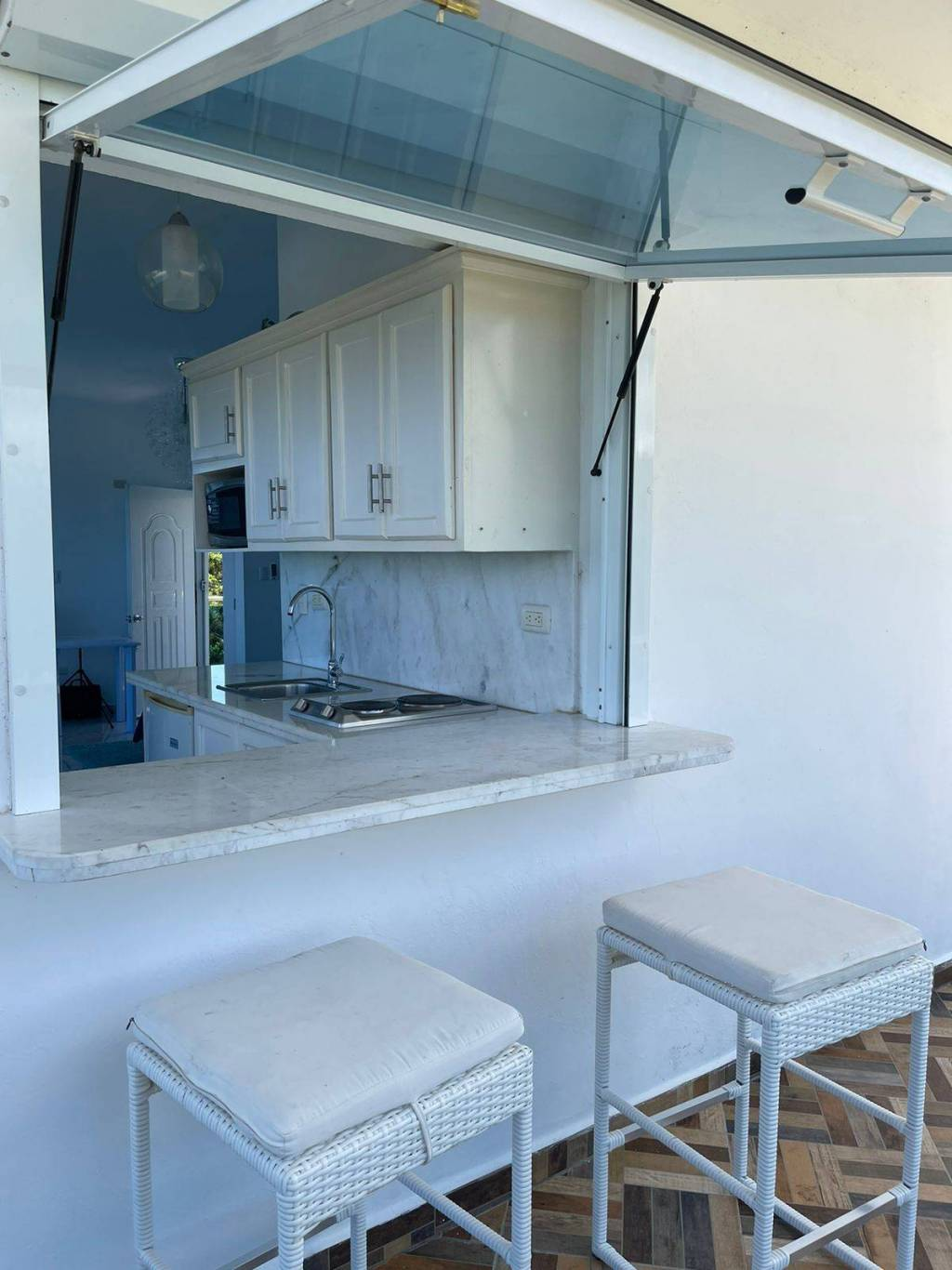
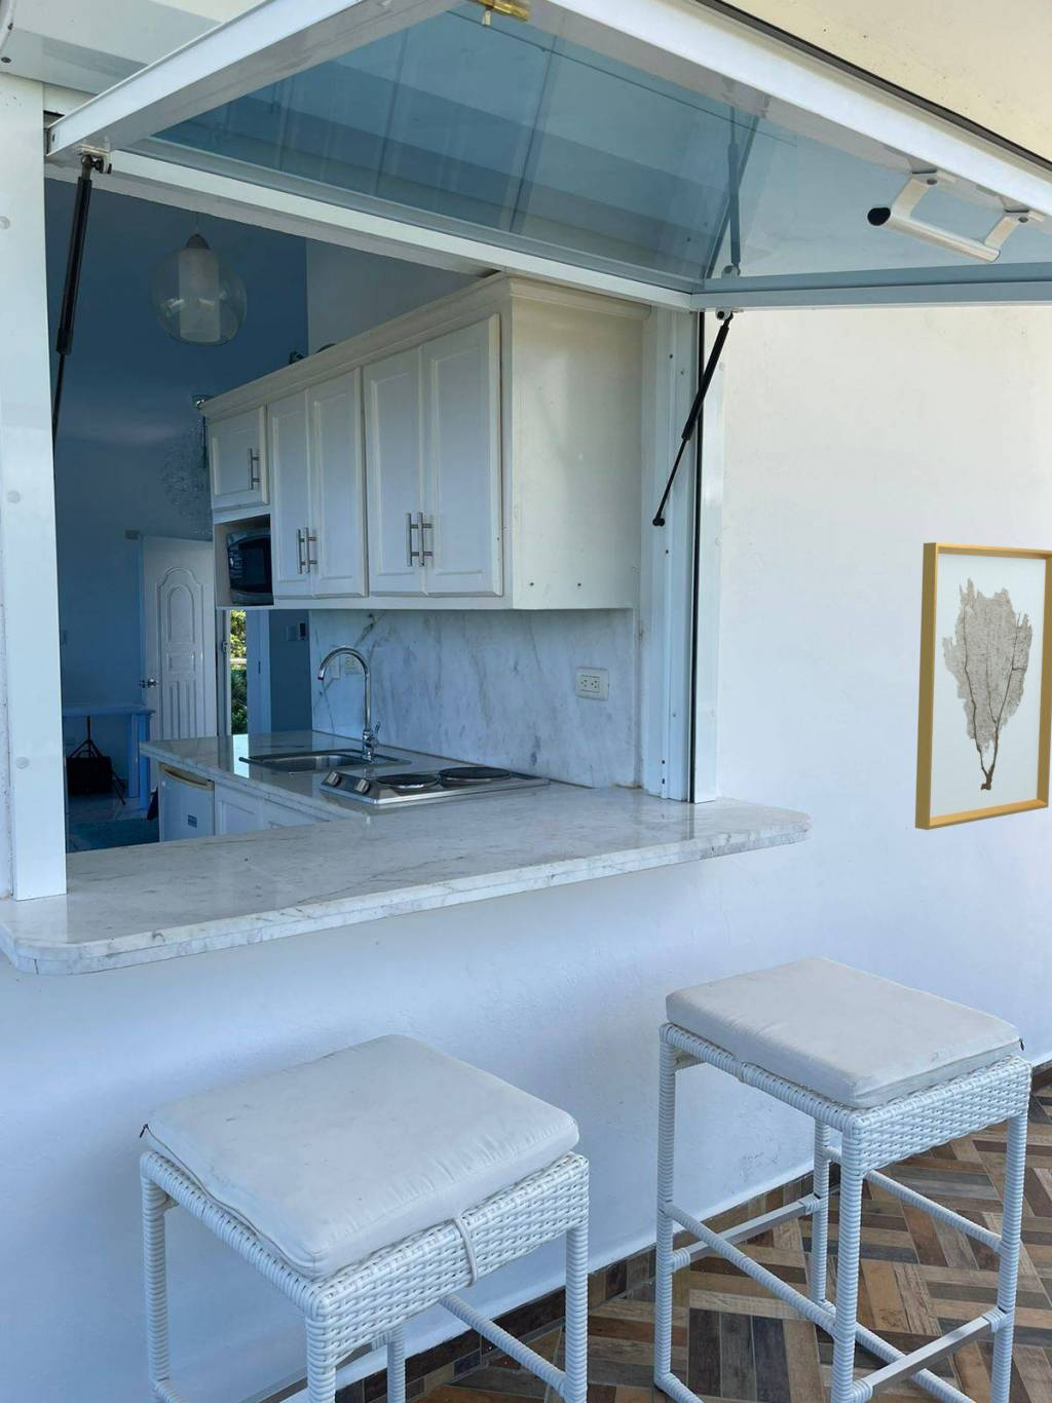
+ wall art (989, 683)
